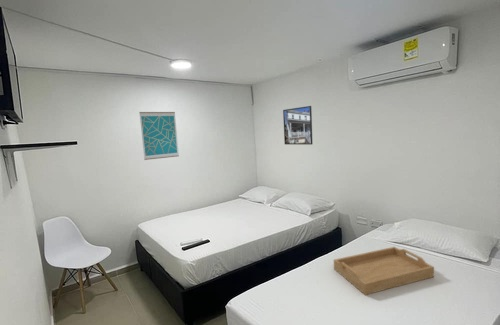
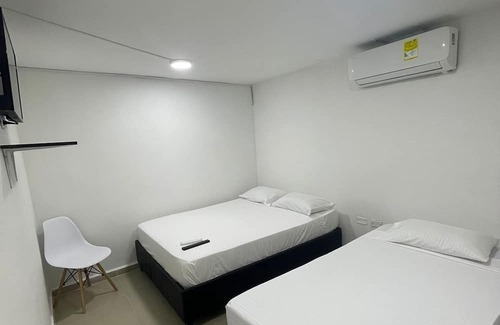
- wall art (160, 135)
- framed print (297, 126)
- serving tray (381, 266)
